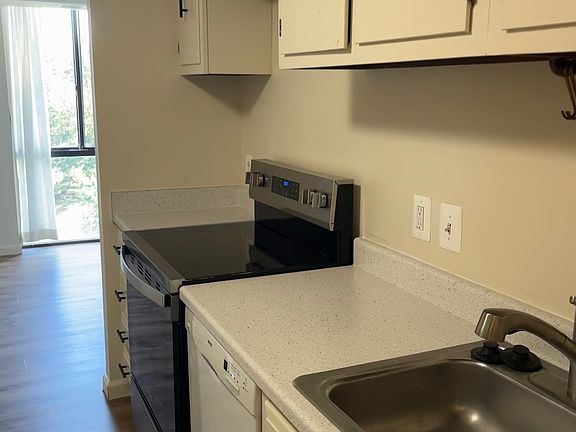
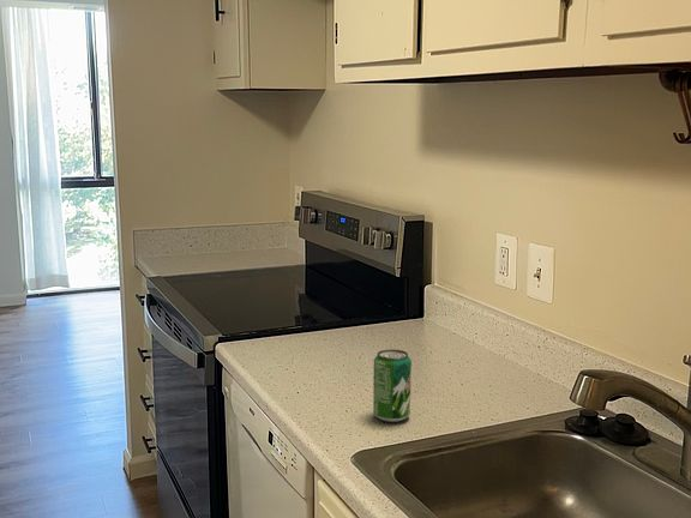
+ beverage can (391, 385)
